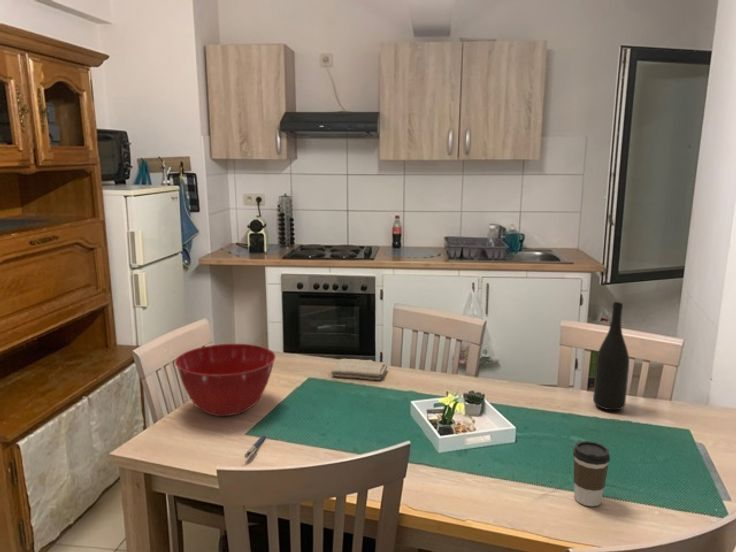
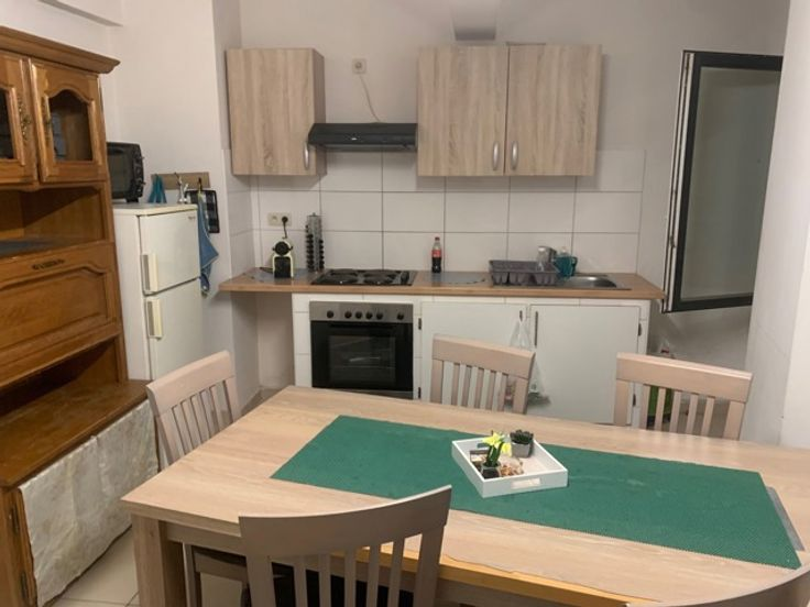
- wine bottle (613, 355)
- washcloth (359, 368)
- pen (256, 445)
- coffee cup (589, 474)
- mixing bowl (227, 382)
